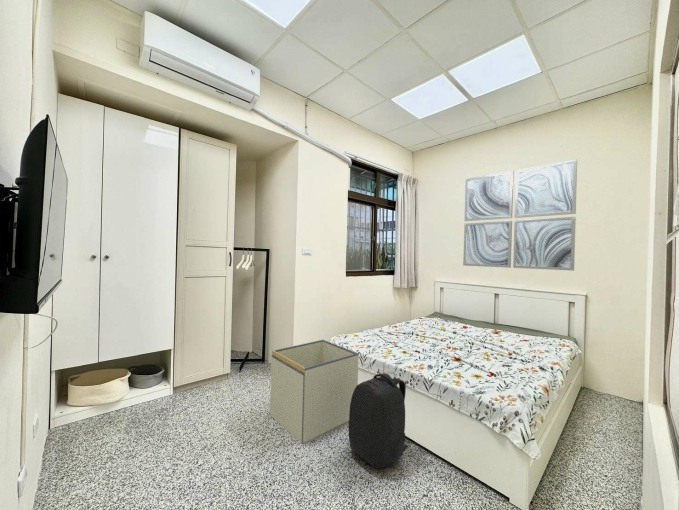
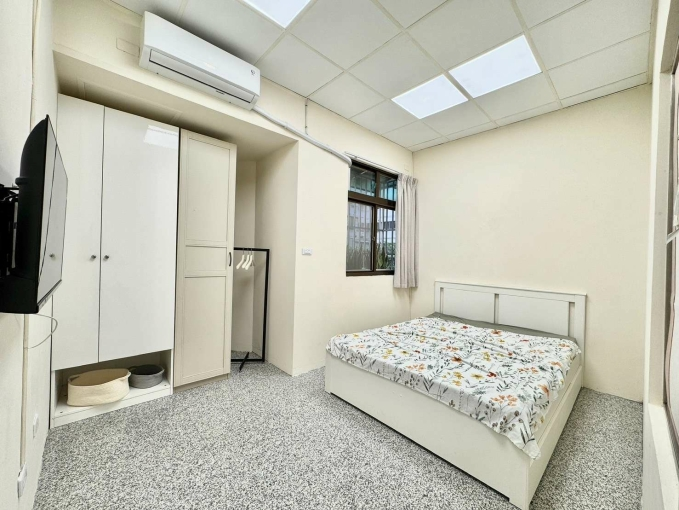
- backpack (380, 414)
- wall art (515, 220)
- storage bin (314, 383)
